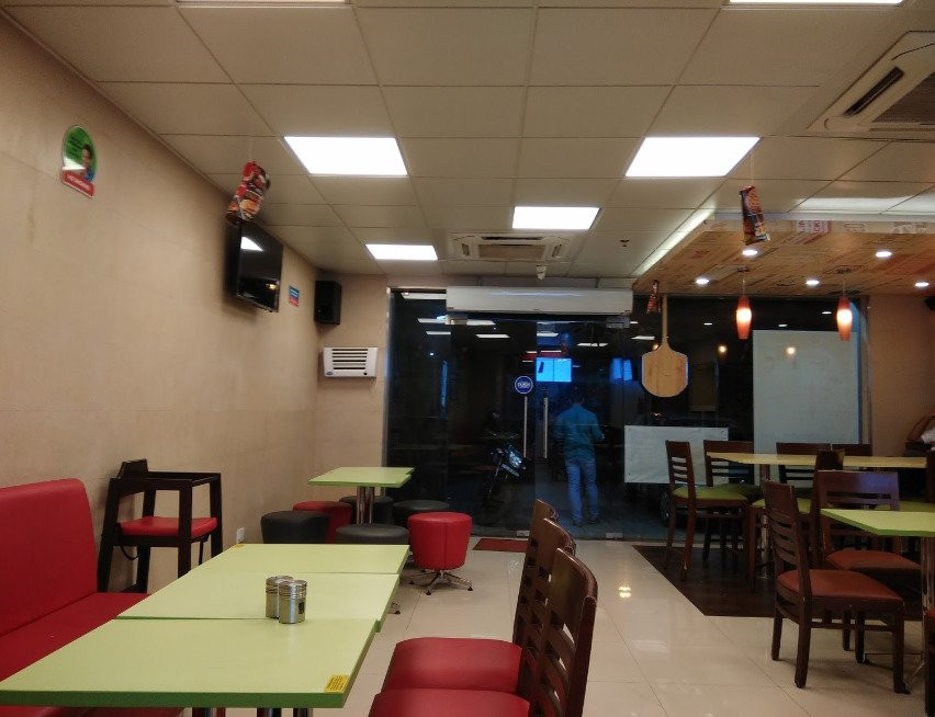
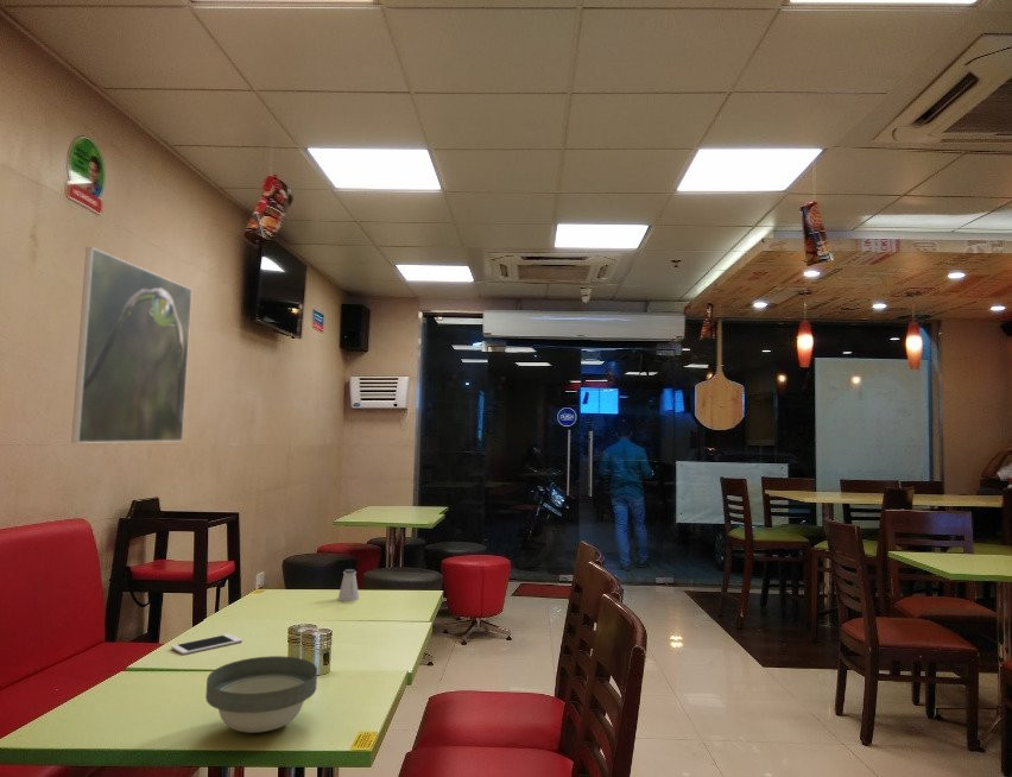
+ cell phone (207, 643)
+ saltshaker (349, 583)
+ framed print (139, 355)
+ bowl (261, 699)
